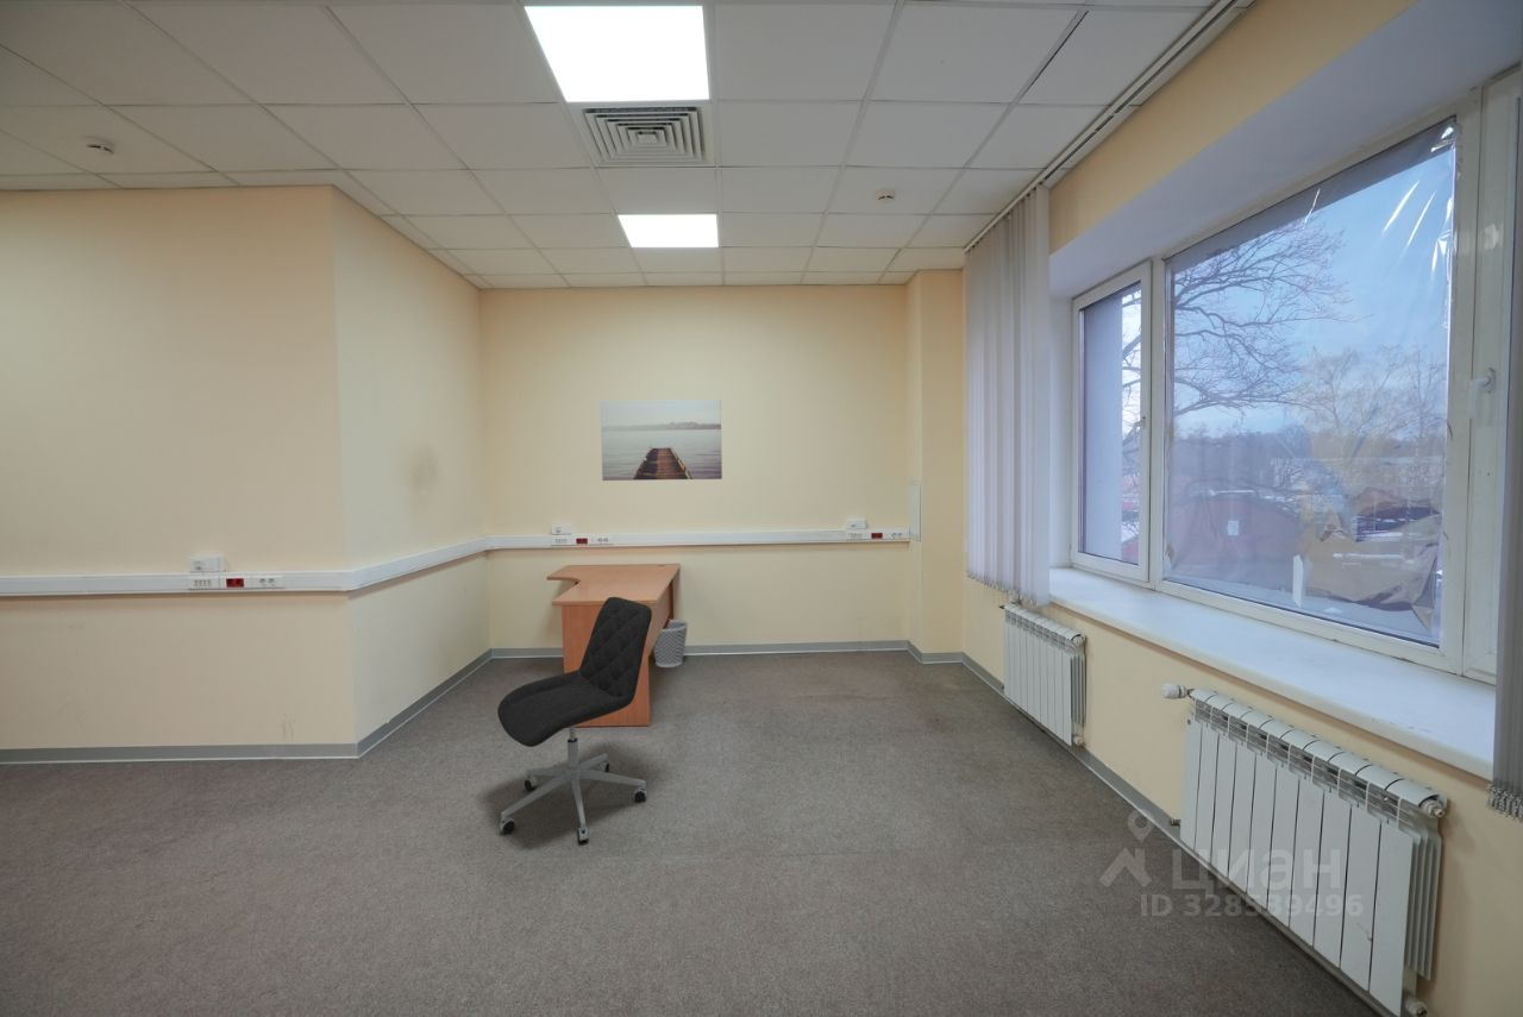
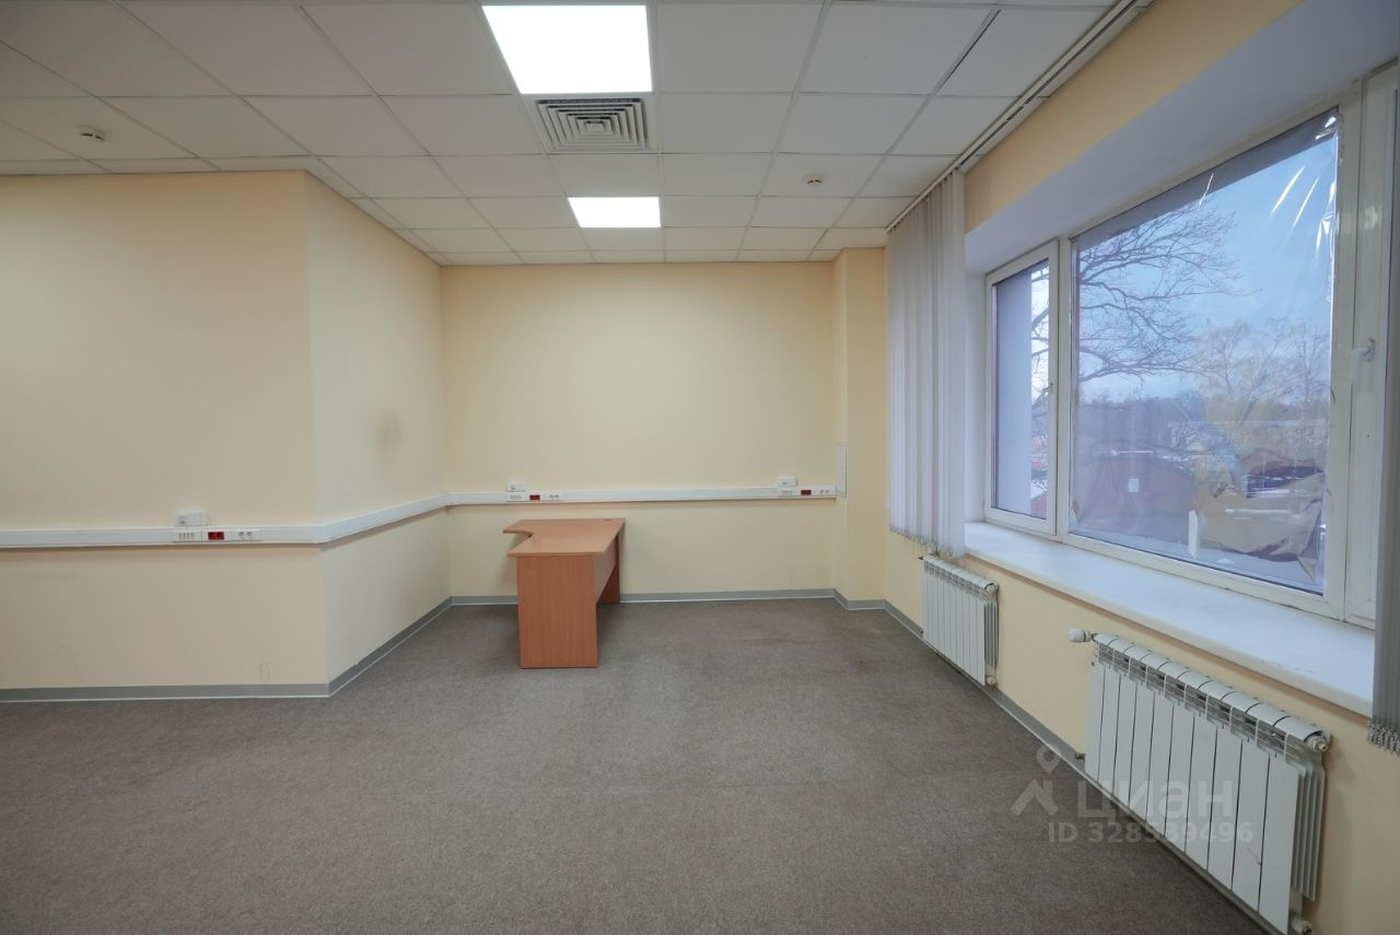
- wastebasket (669, 644)
- office chair (575, 708)
- wall art (662, 440)
